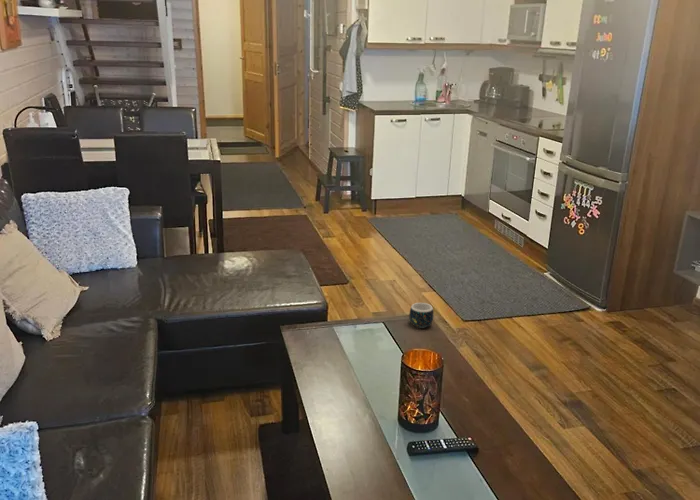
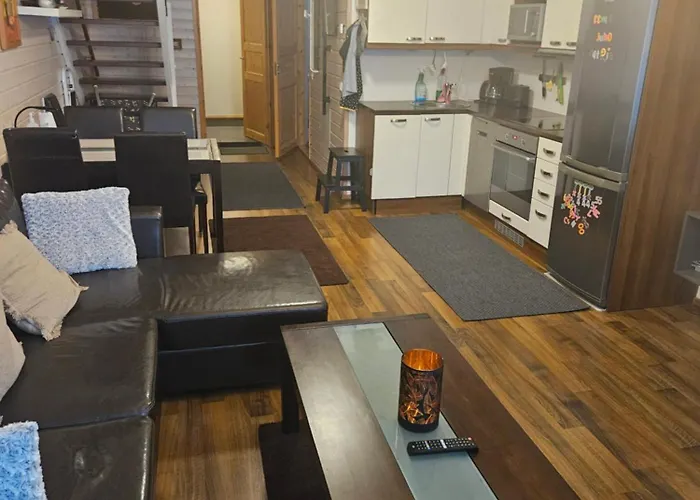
- mug (420, 313)
